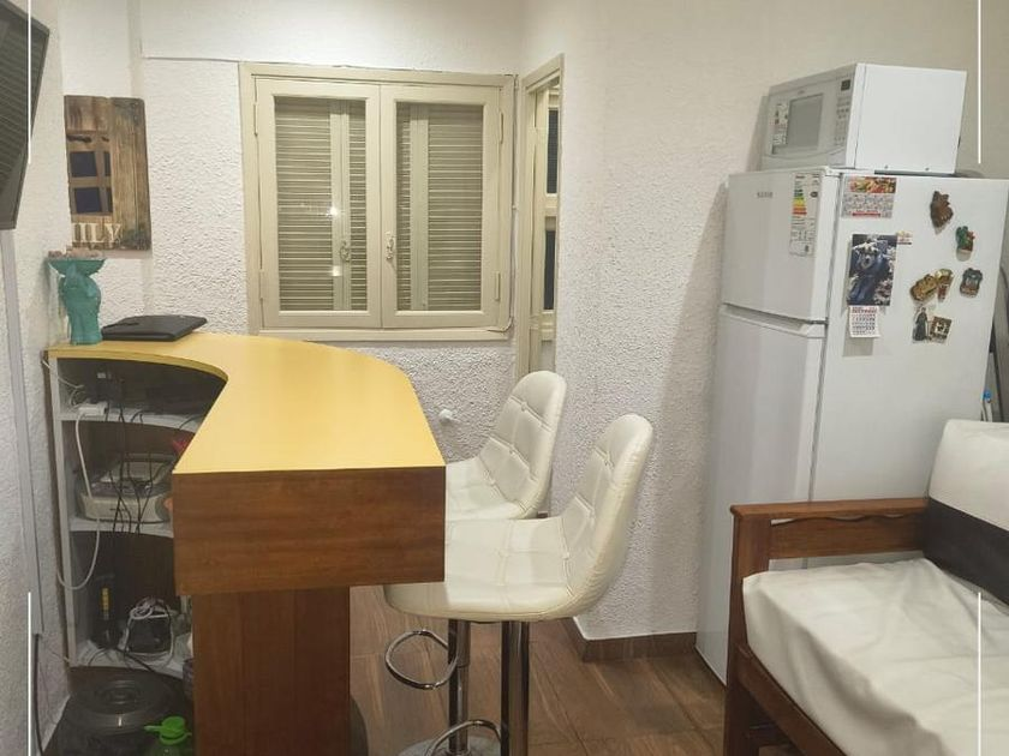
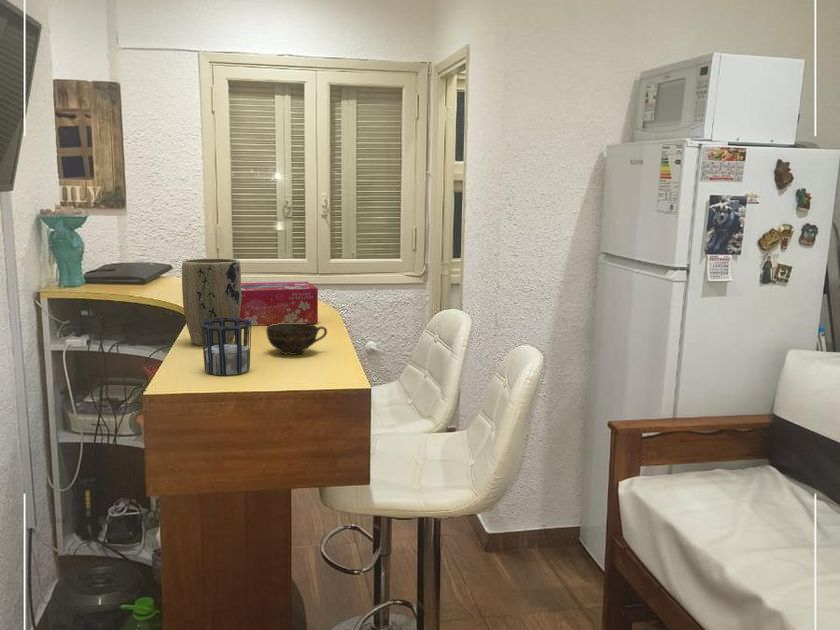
+ cup (226, 346)
+ cup (297, 339)
+ plant pot (212, 301)
+ tissue box (262, 303)
